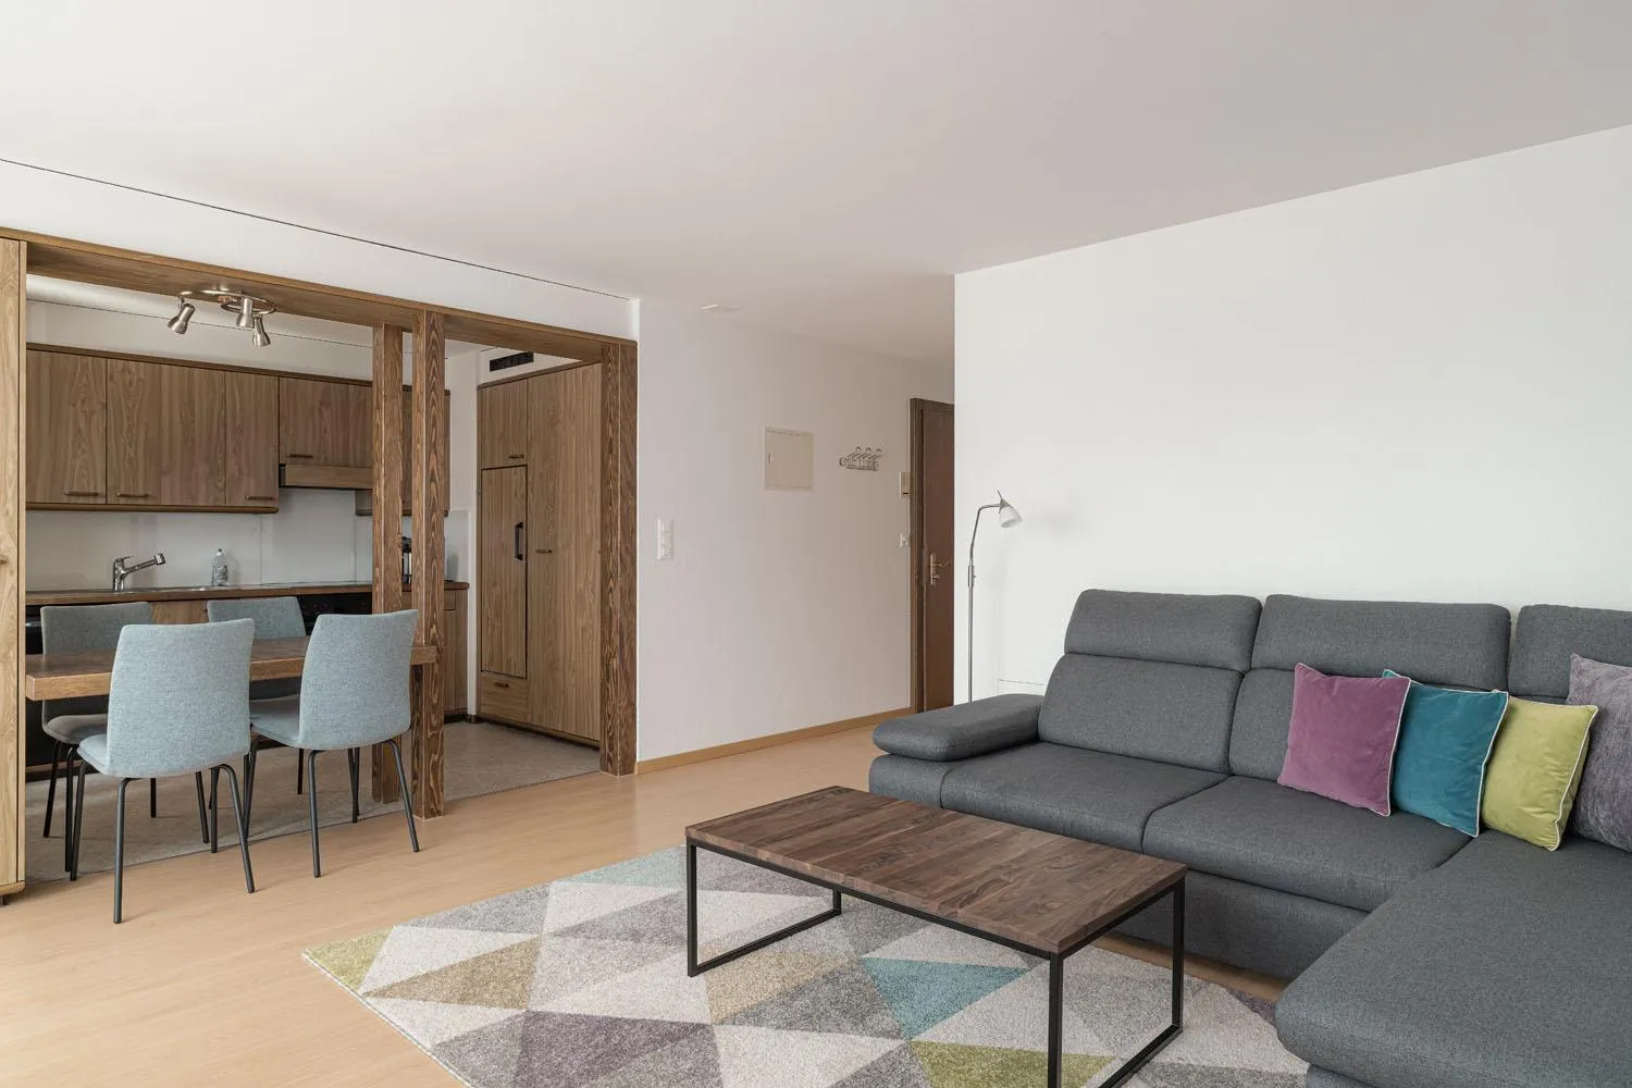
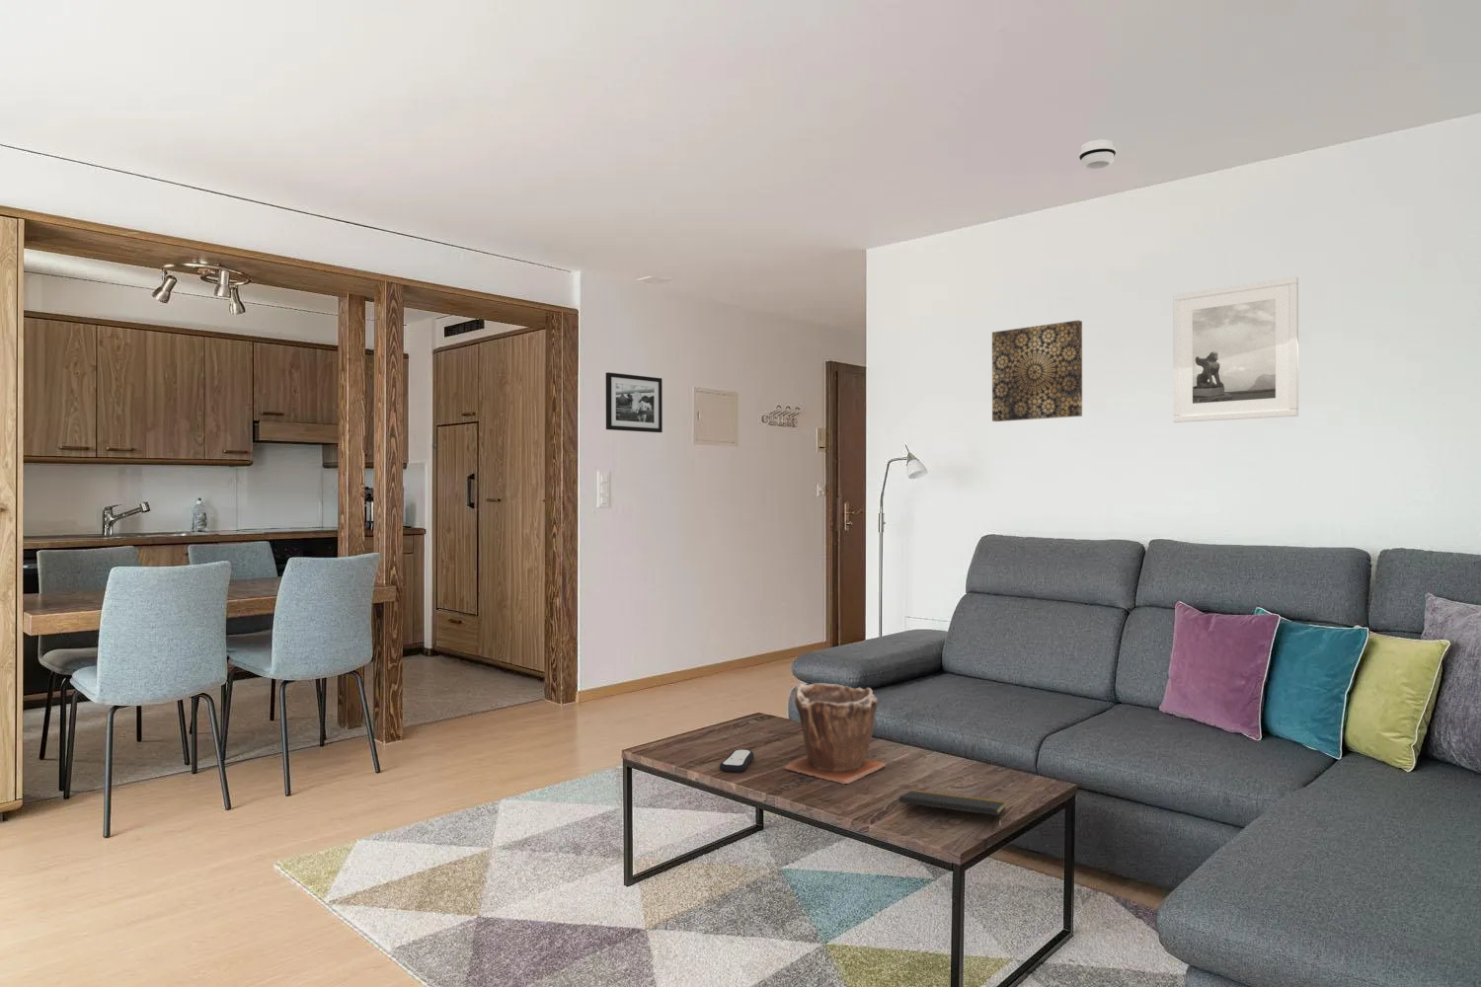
+ wall art (1036, 372)
+ notepad (953, 802)
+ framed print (1233, 352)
+ plant pot (834, 727)
+ picture frame (634, 403)
+ smoke detector (1096, 155)
+ remote control (737, 760)
